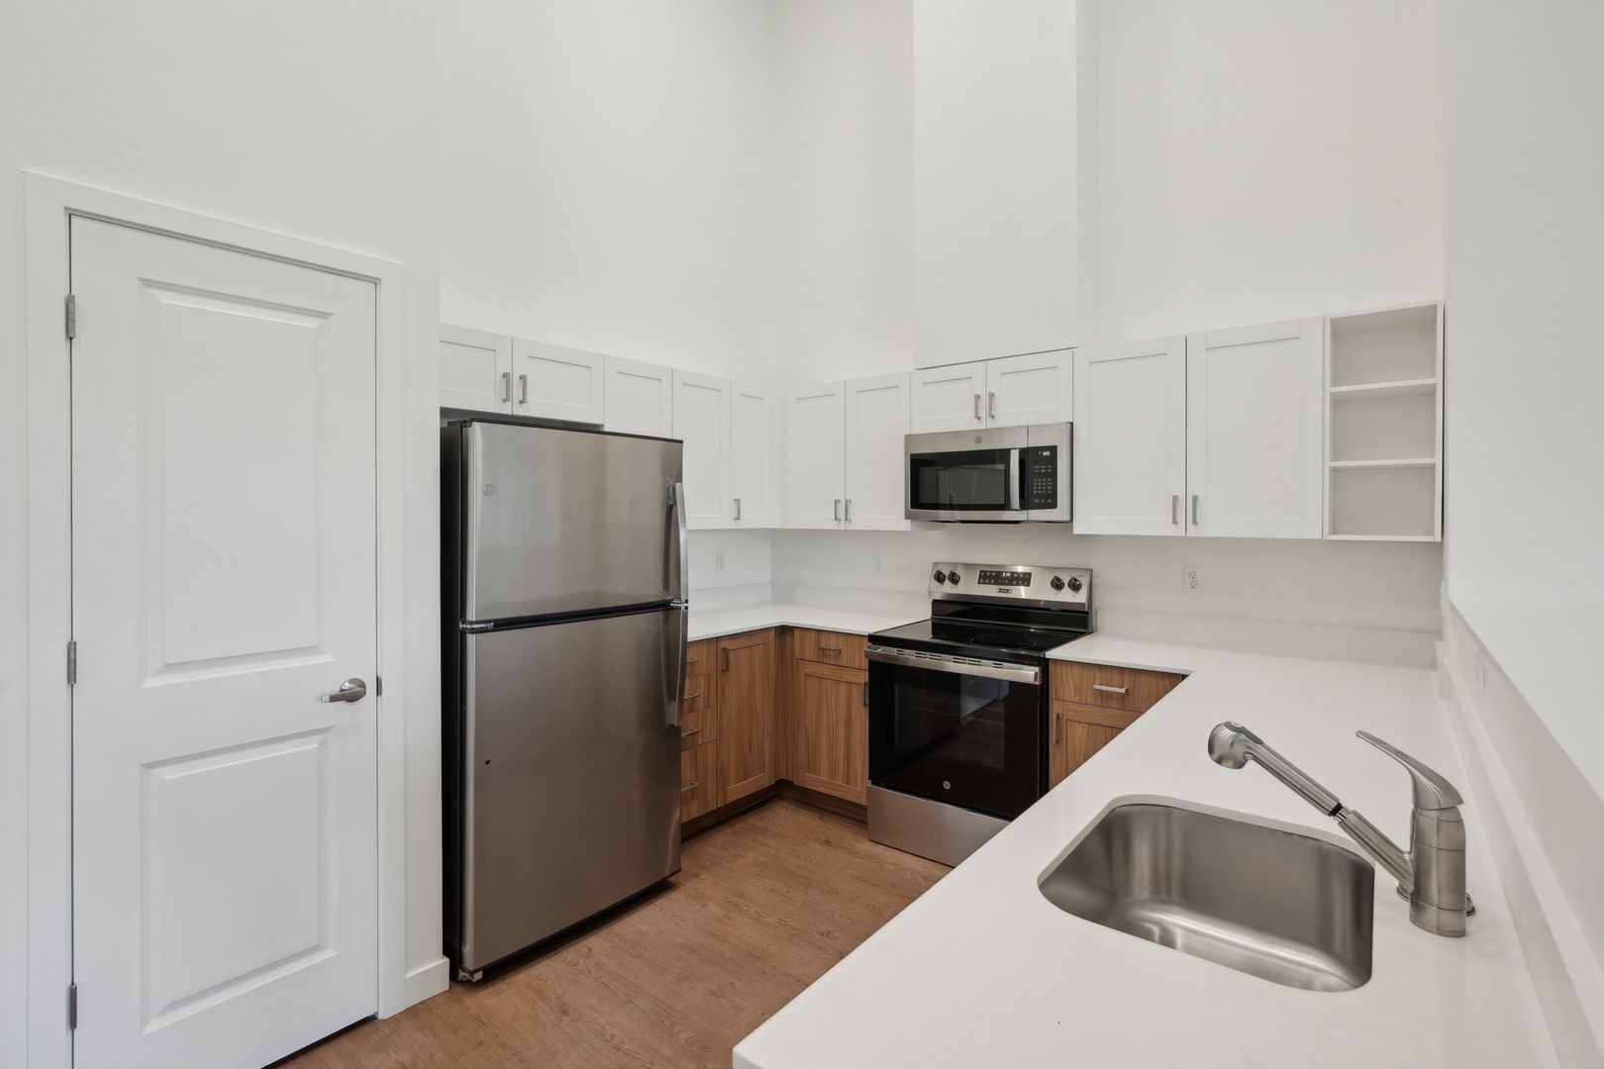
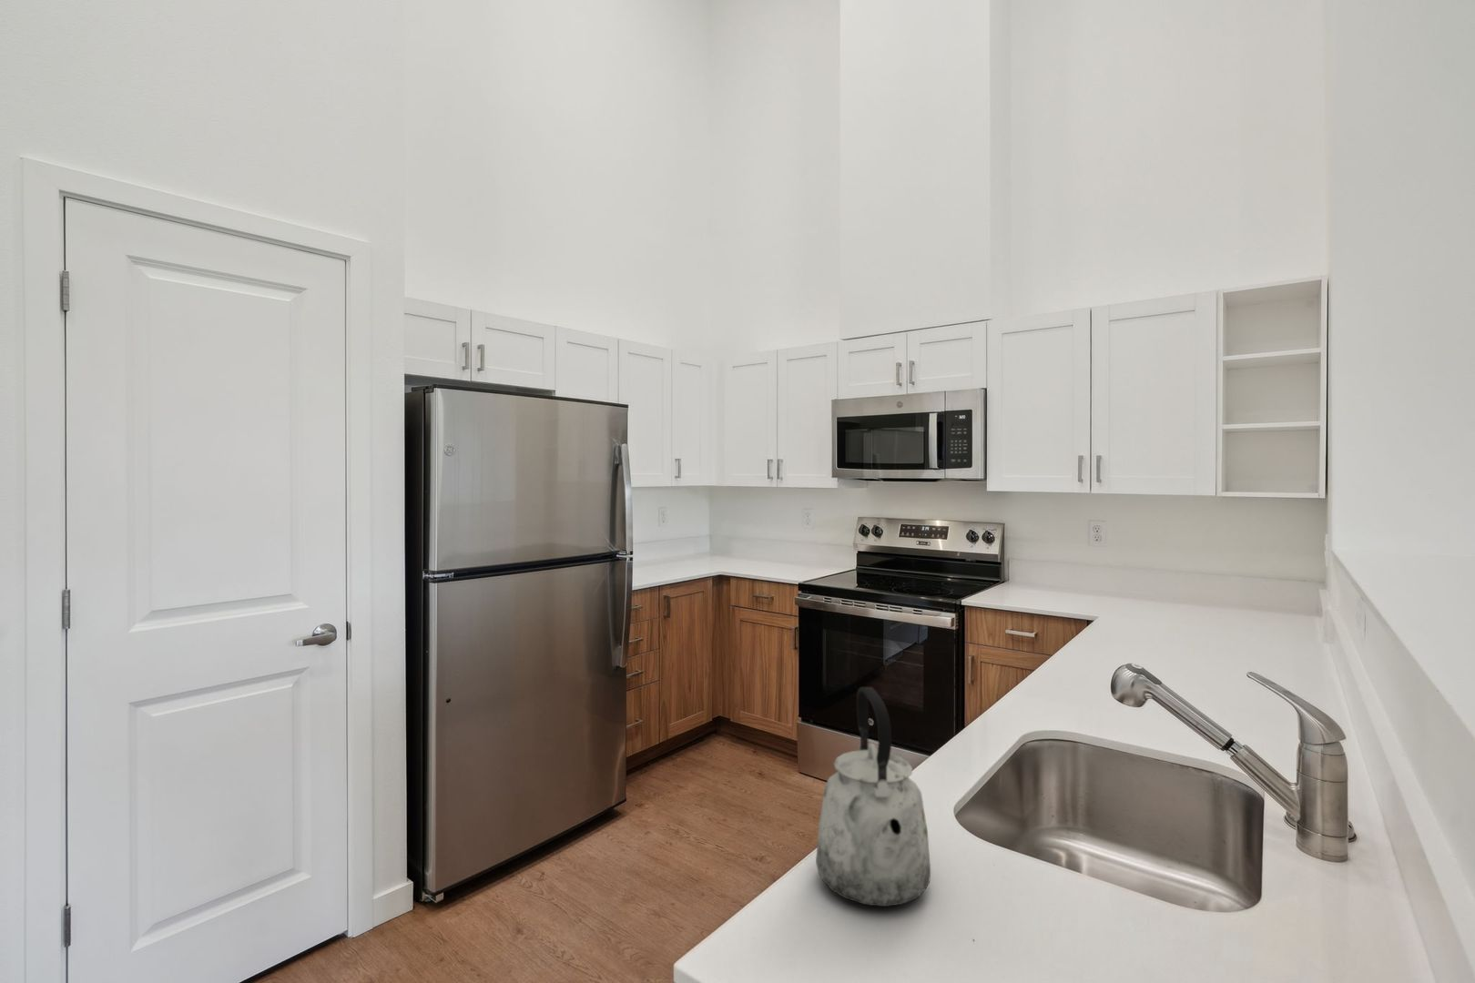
+ kettle (877, 799)
